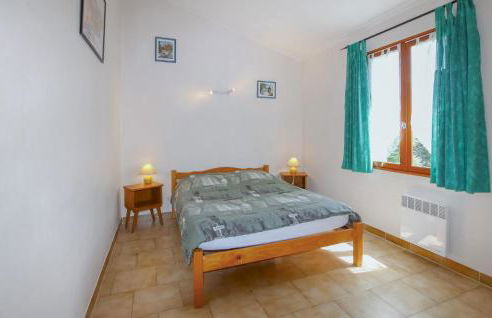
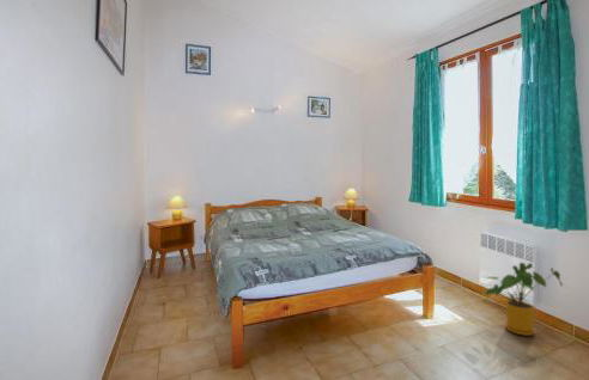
+ house plant (518, 298)
